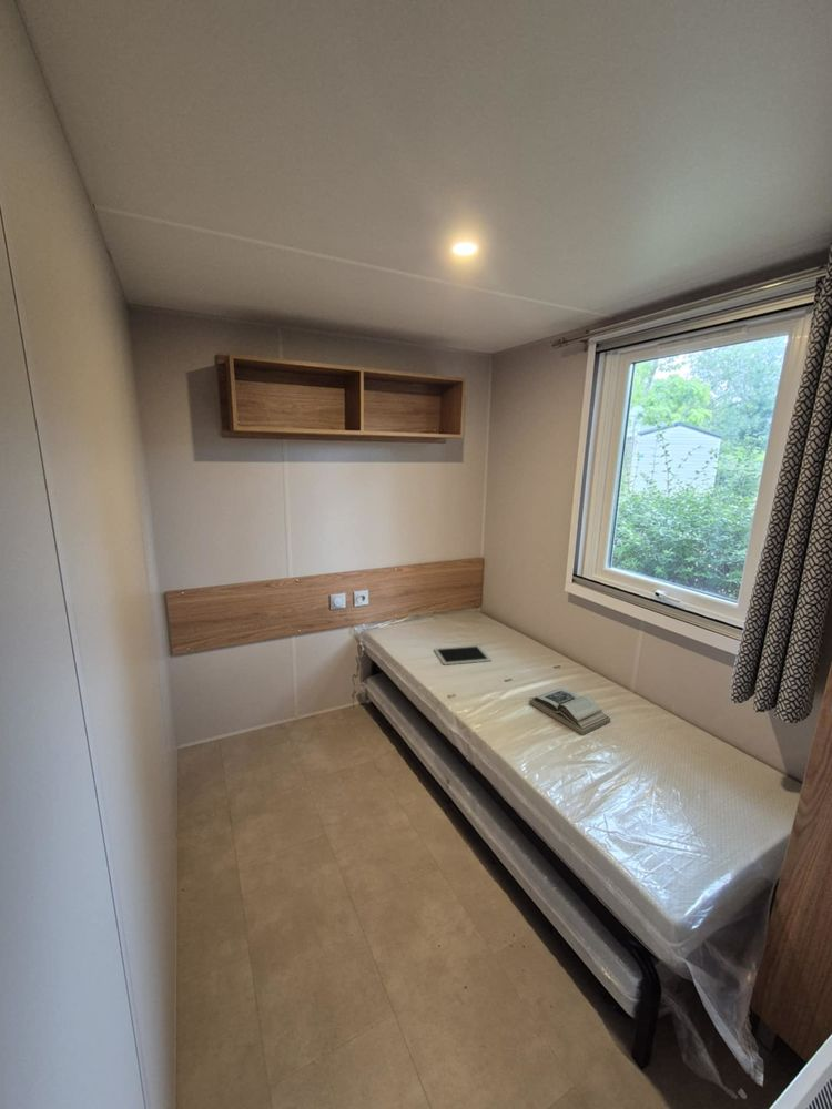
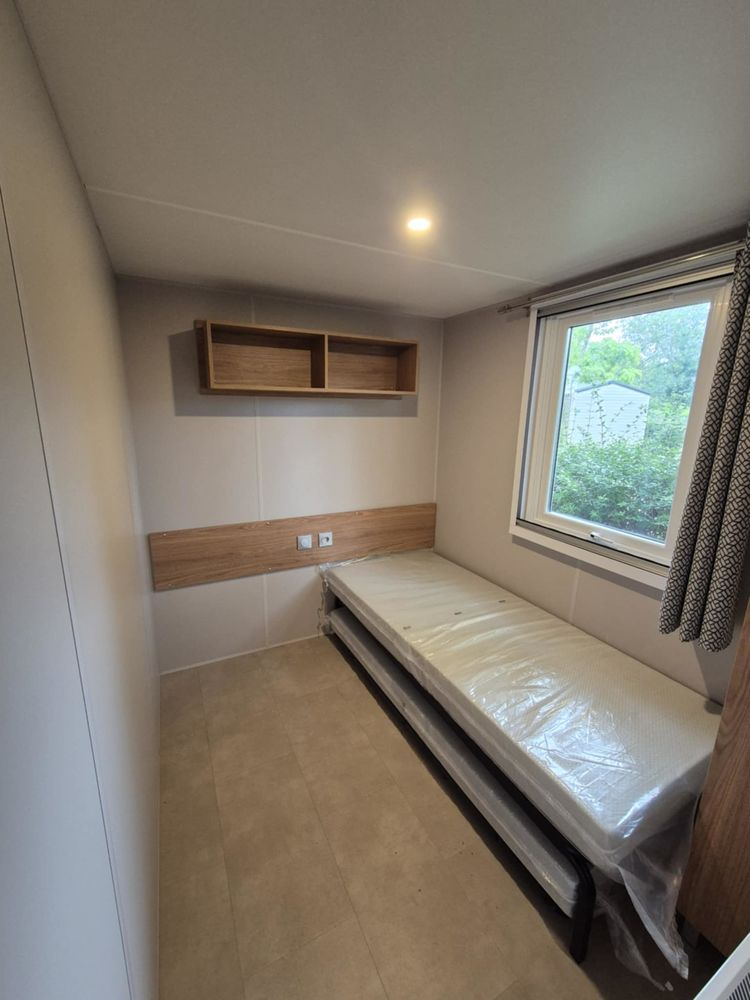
- tablet (461, 654)
- book (568, 704)
